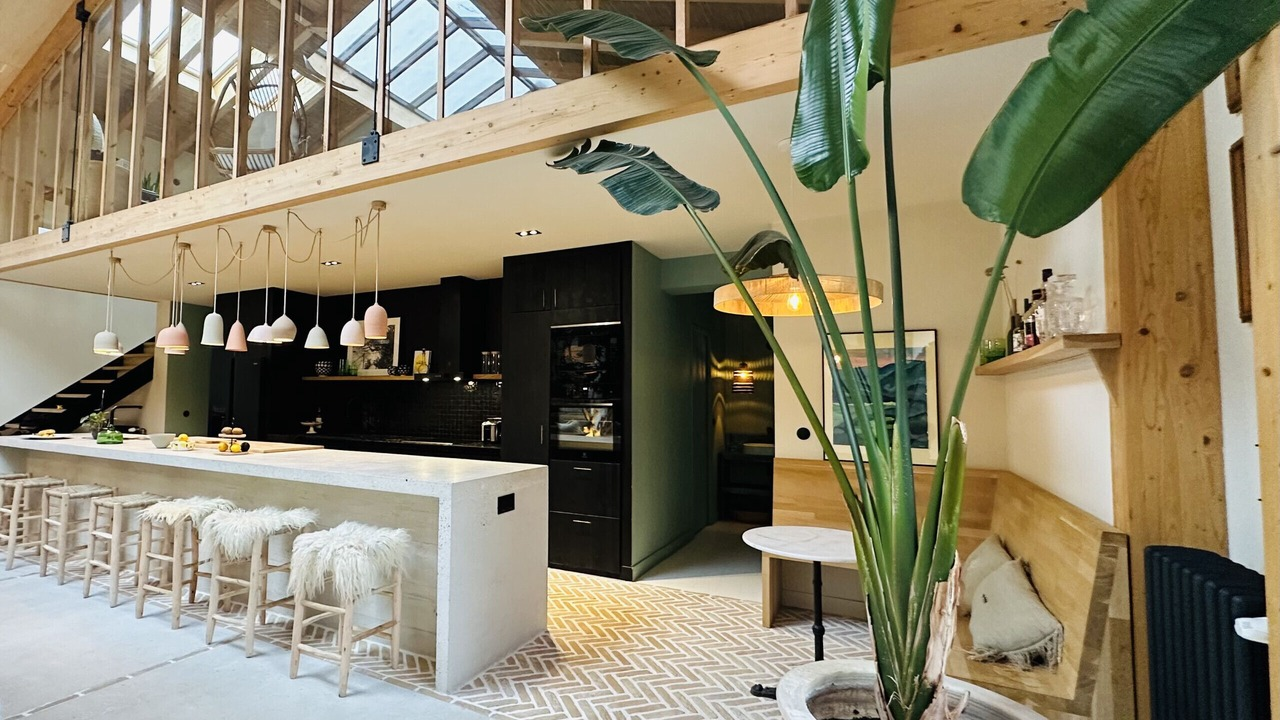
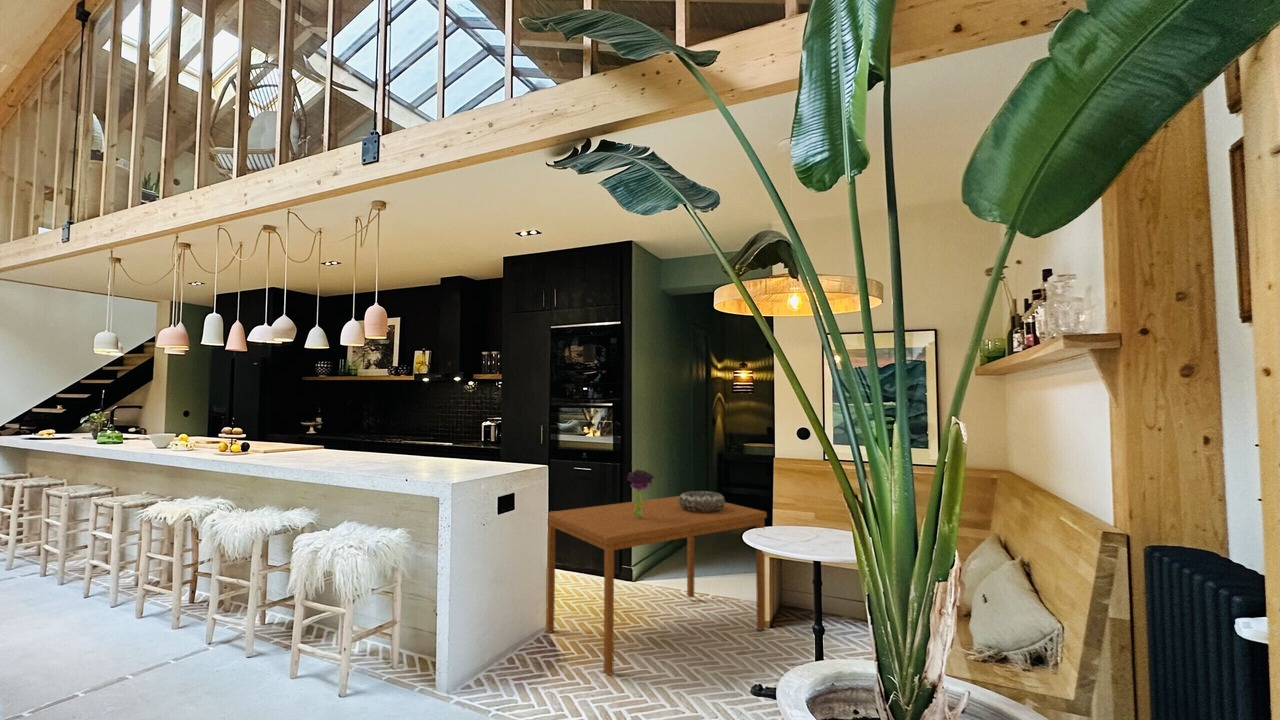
+ dining table (651, 543)
+ bouquet (640, 493)
+ decorative bowl (701, 501)
